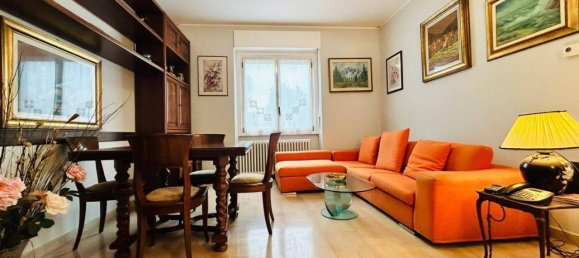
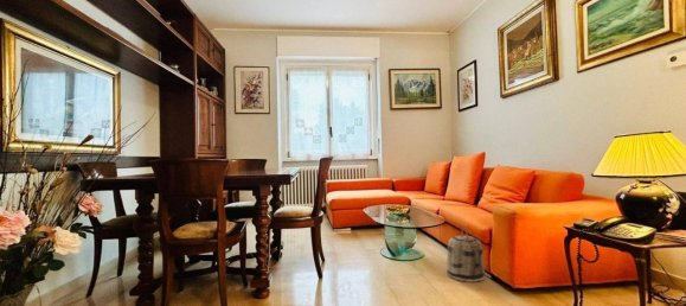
+ basket (464, 250)
